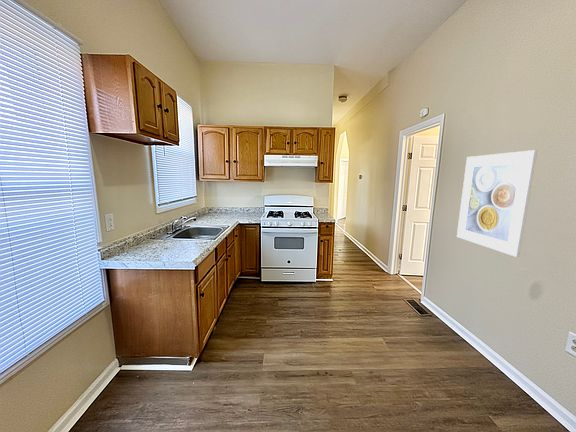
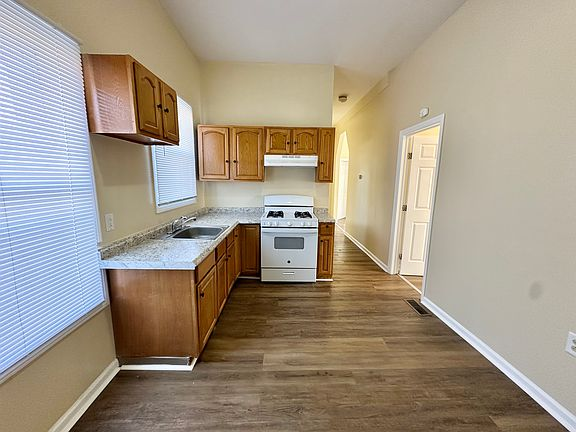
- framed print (489, 201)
